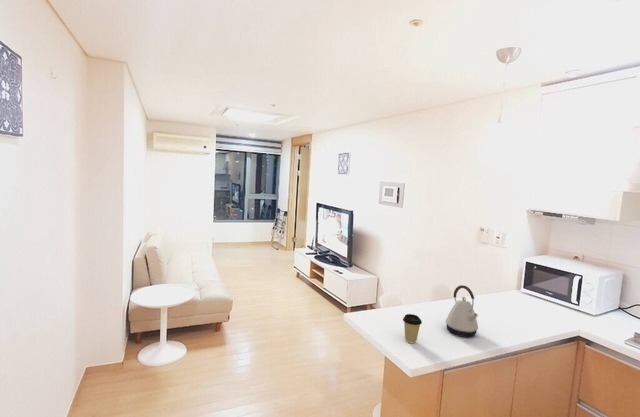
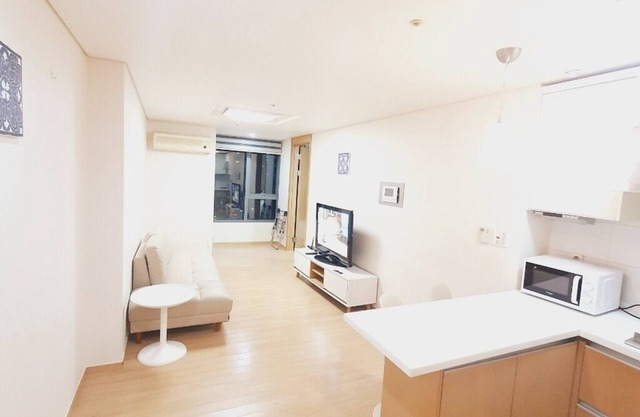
- kettle (463, 309)
- coffee cup (411, 328)
